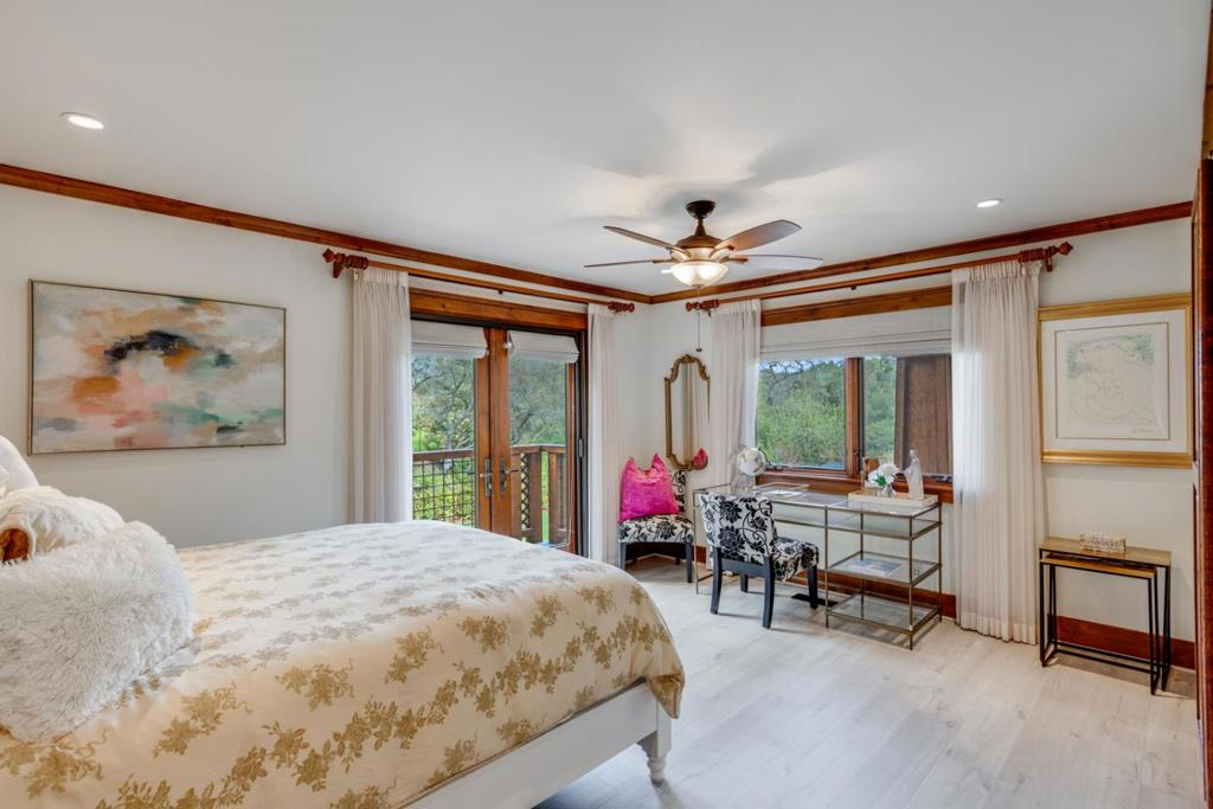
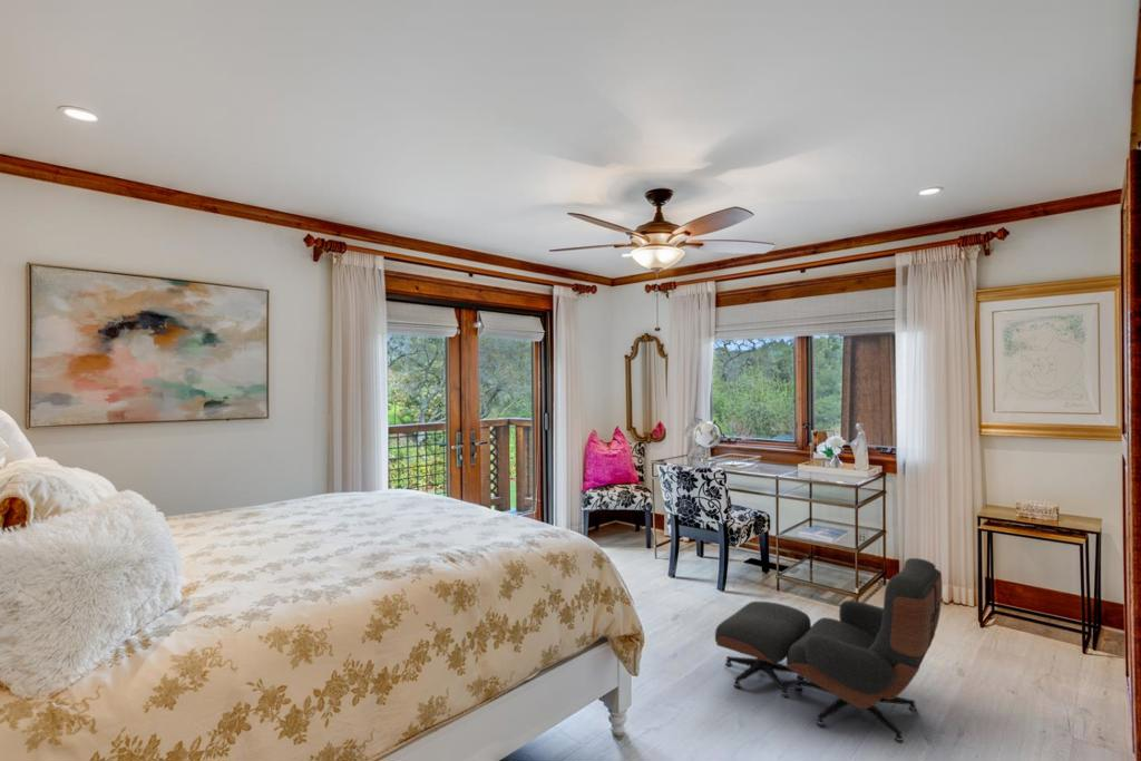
+ lounge chair (818, 622)
